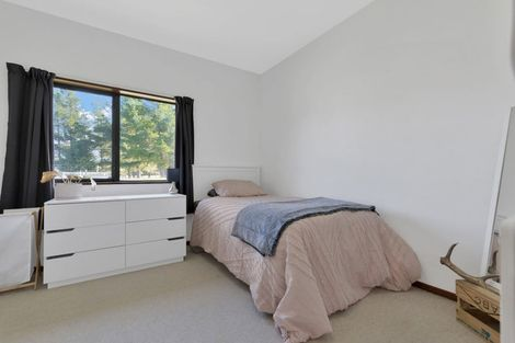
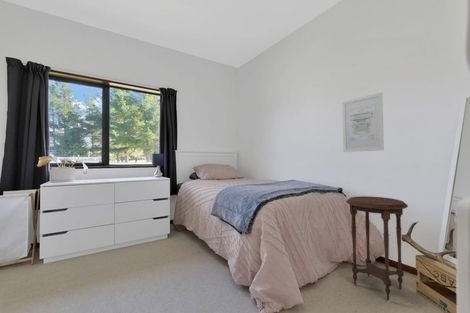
+ wall art (361, 124)
+ side table (368, 243)
